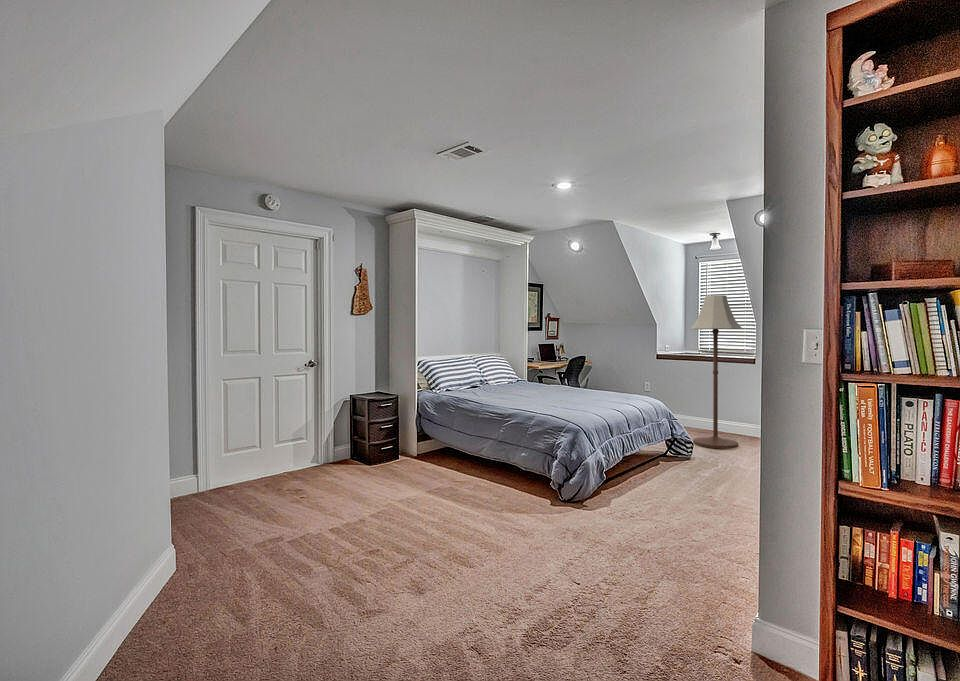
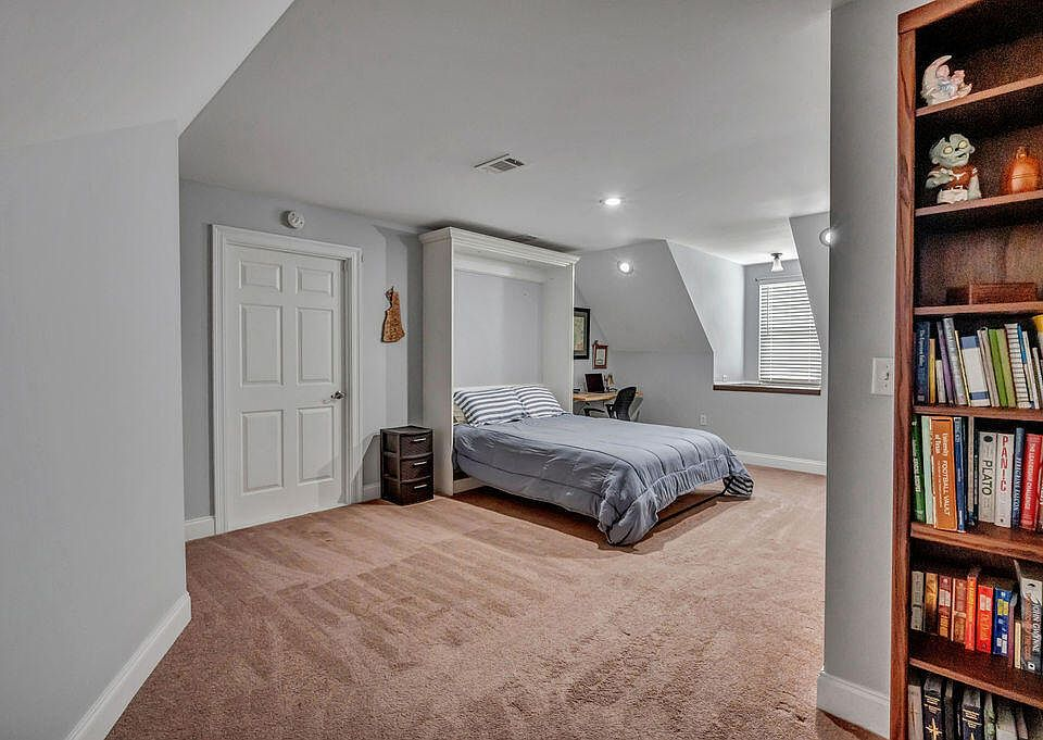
- floor lamp (715, 370)
